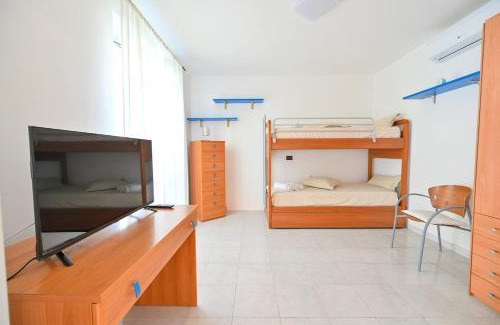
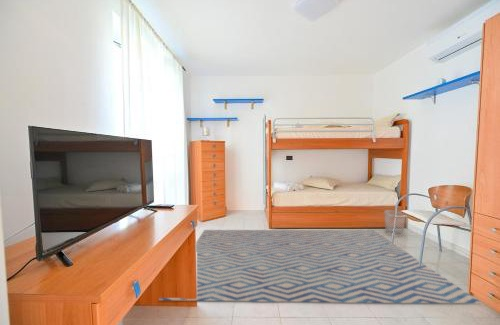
+ rug (297, 254)
+ wastebasket (393, 223)
